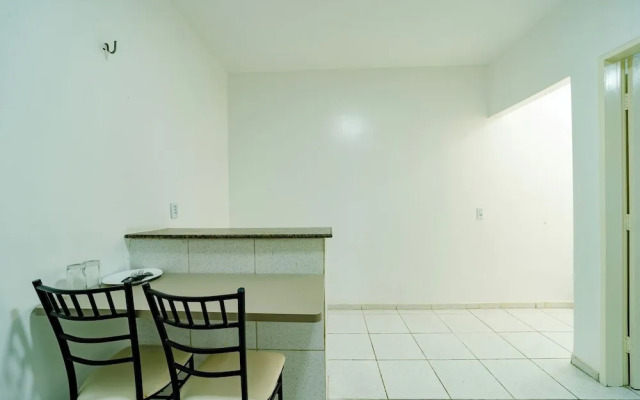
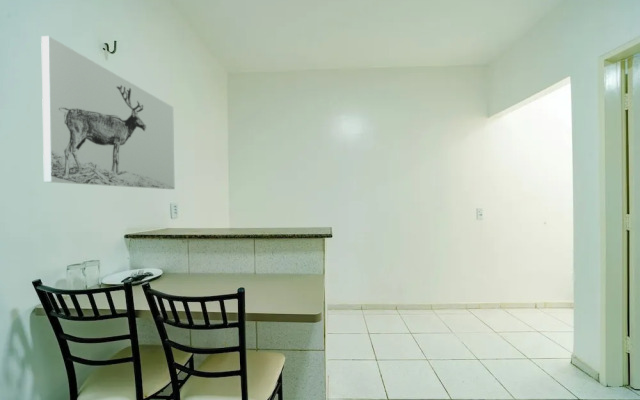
+ wall art (126, 133)
